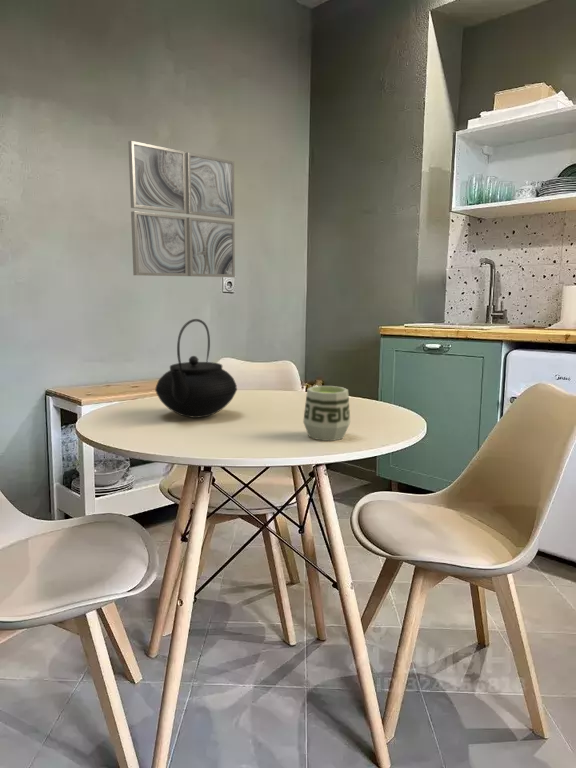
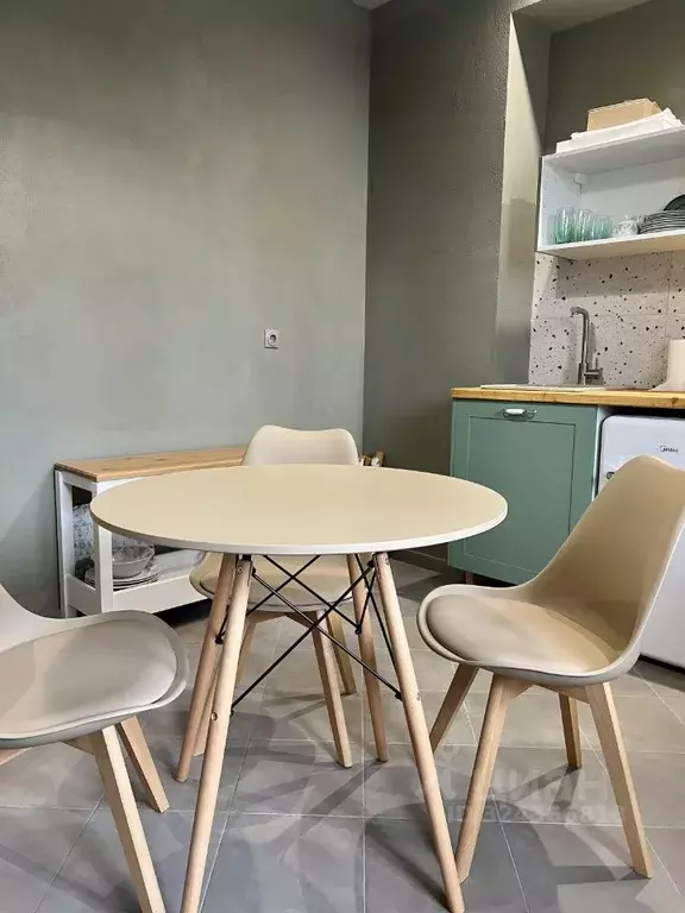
- teapot (194, 368)
- wall art (186, 213)
- cup (327, 412)
